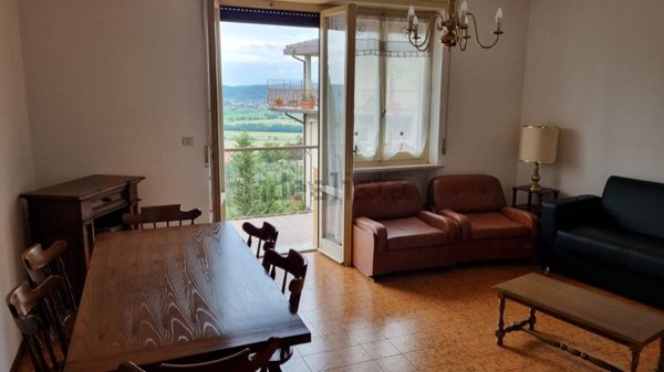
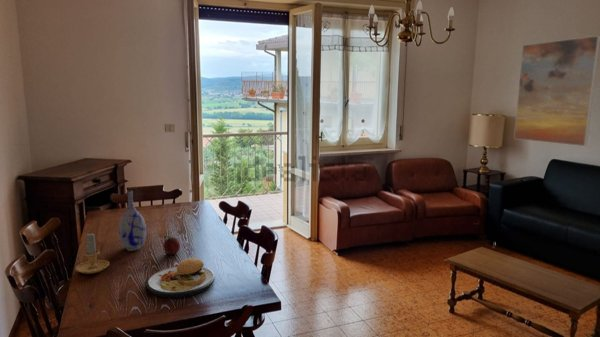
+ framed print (552, 92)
+ plate (180, 267)
+ vase (131, 220)
+ candle (91, 250)
+ fruit (171, 244)
